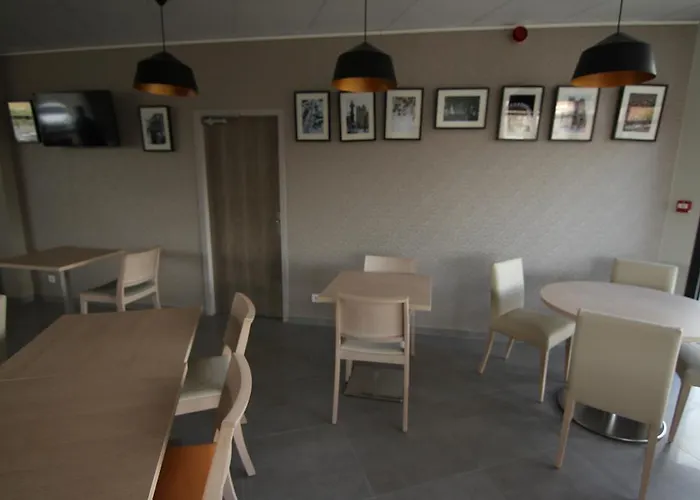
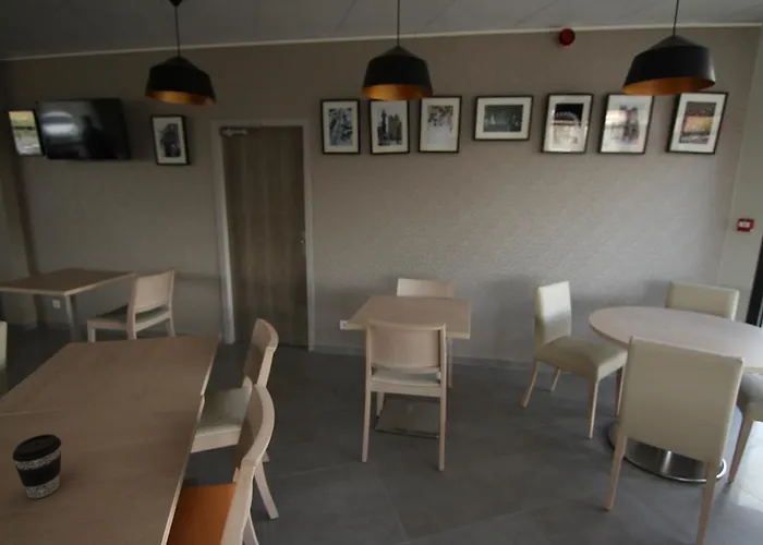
+ coffee cup (40, 467)
